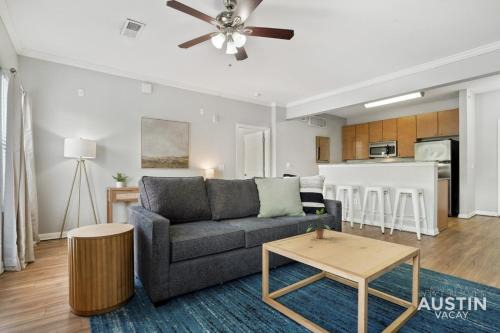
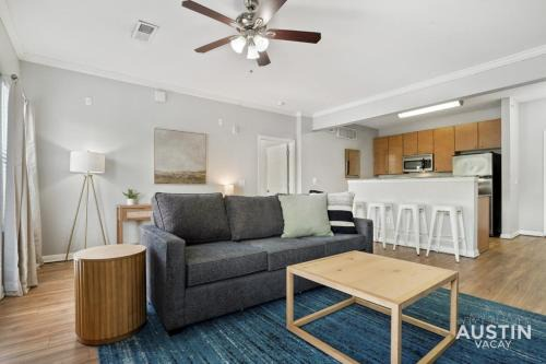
- potted plant (319, 222)
